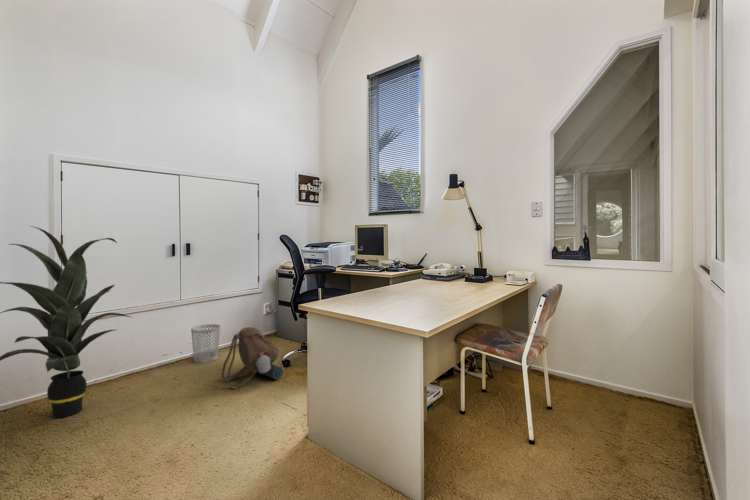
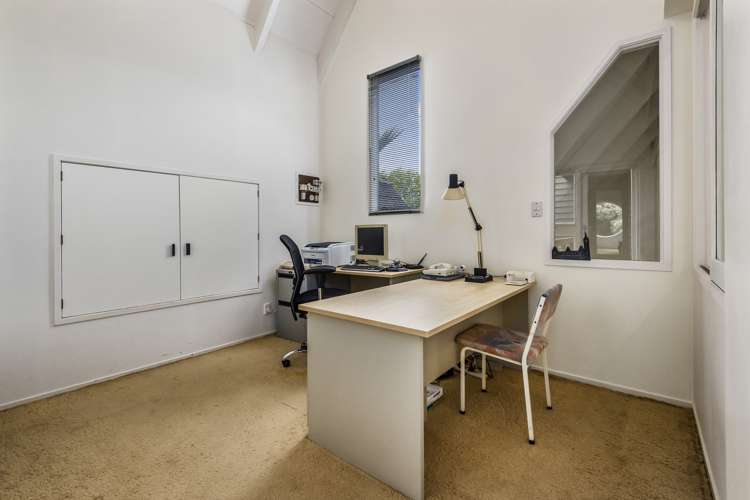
- indoor plant (57, 320)
- backpack (251, 352)
- wastebasket (205, 343)
